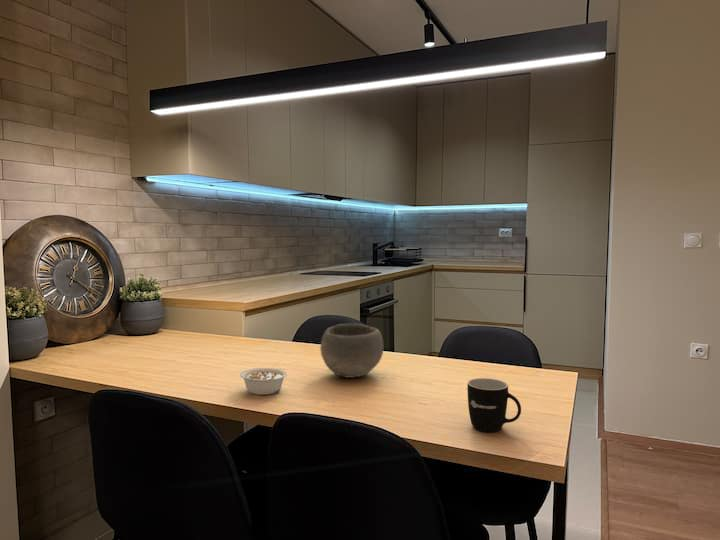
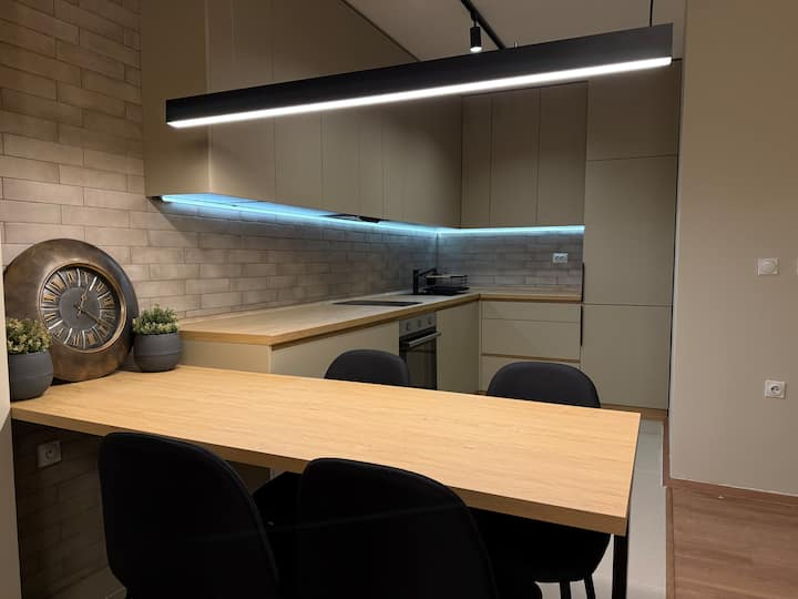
- legume (265, 380)
- bowl (352, 351)
- mug (493, 406)
